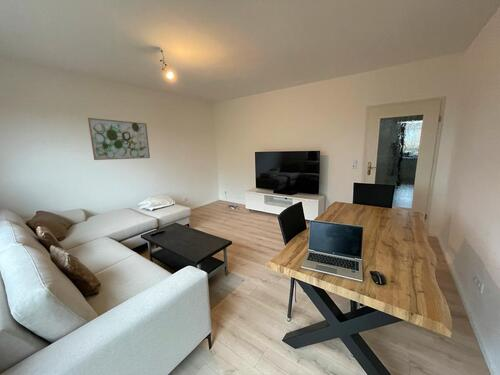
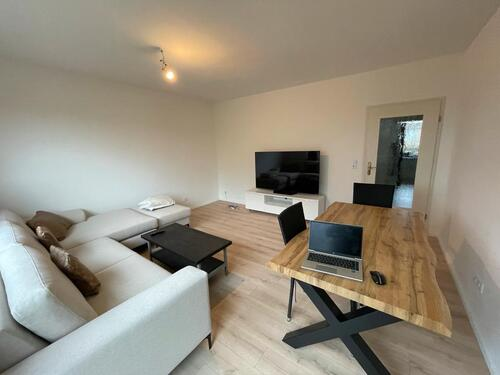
- wall art (122, 140)
